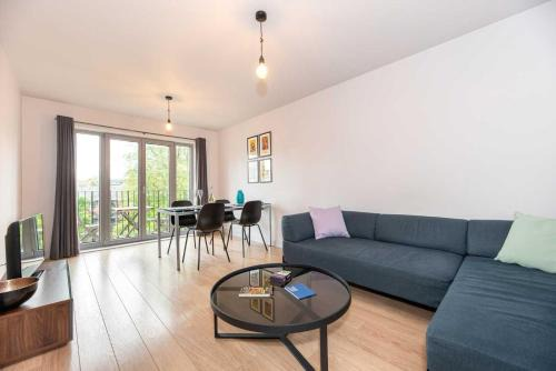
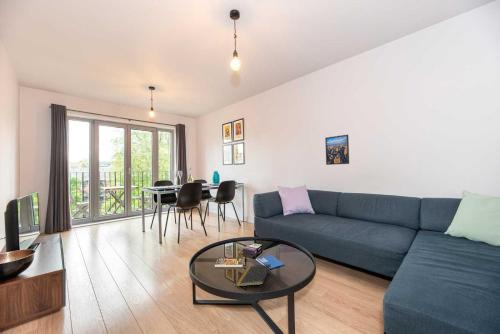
+ notepad (254, 274)
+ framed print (336, 150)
